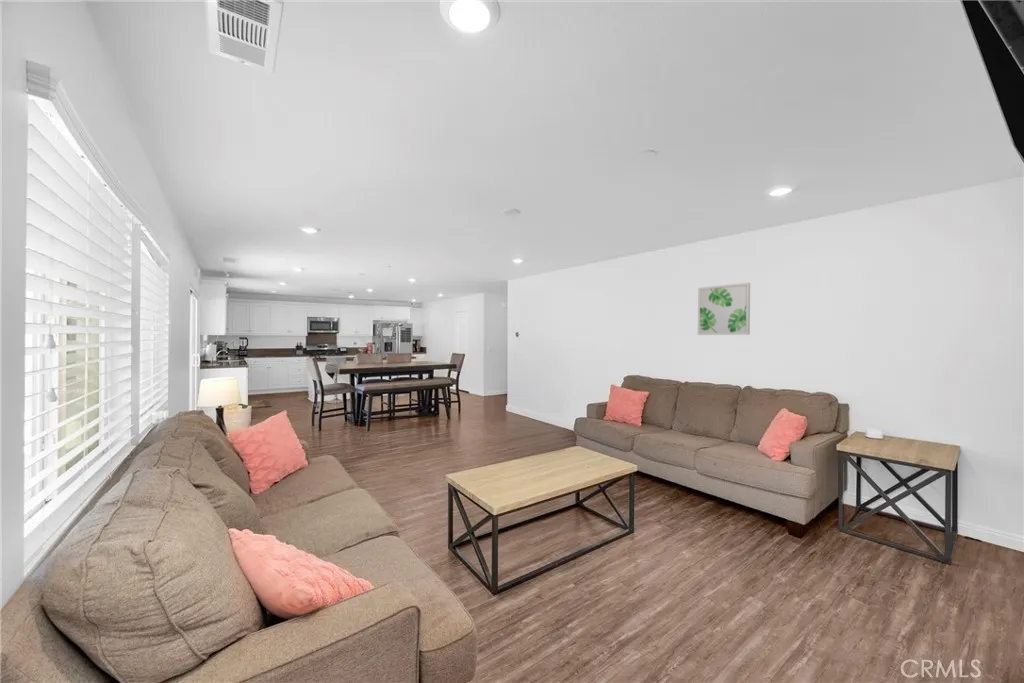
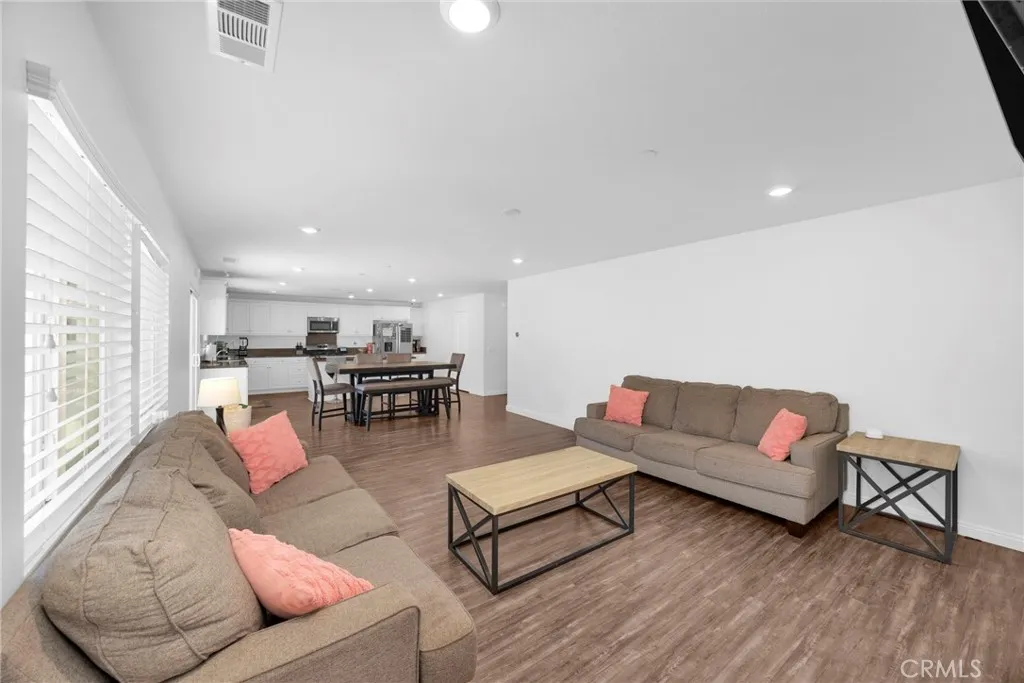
- wall art (722, 310)
